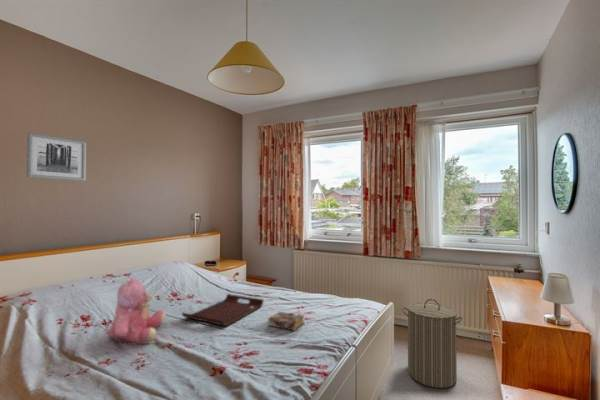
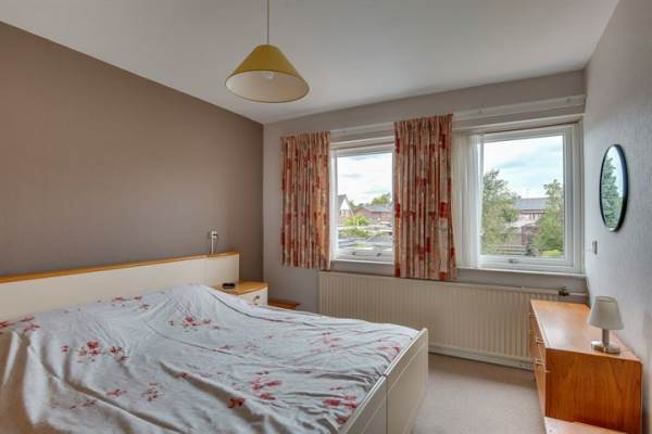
- wall art (58, 158)
- laundry hamper (431, 337)
- serving tray (225, 308)
- teddy bear (141, 308)
- book (286, 320)
